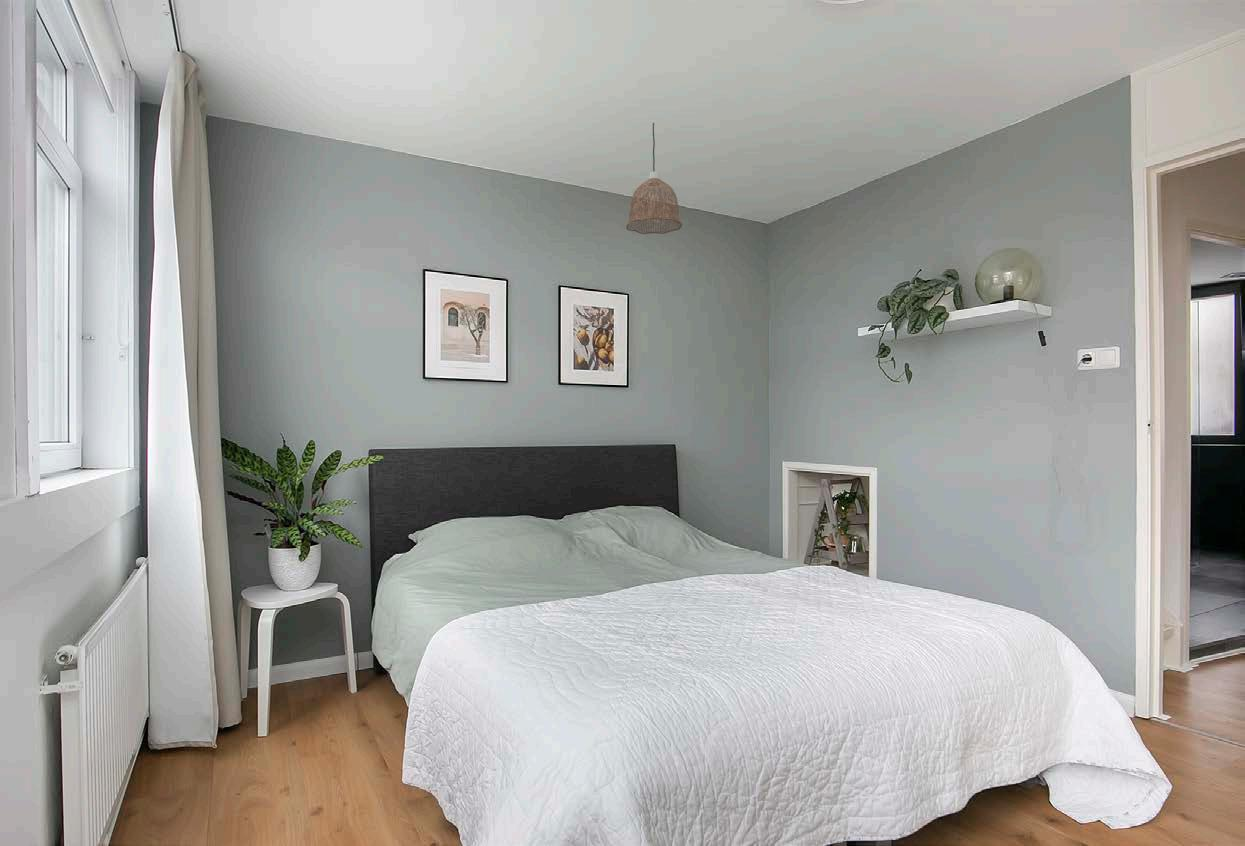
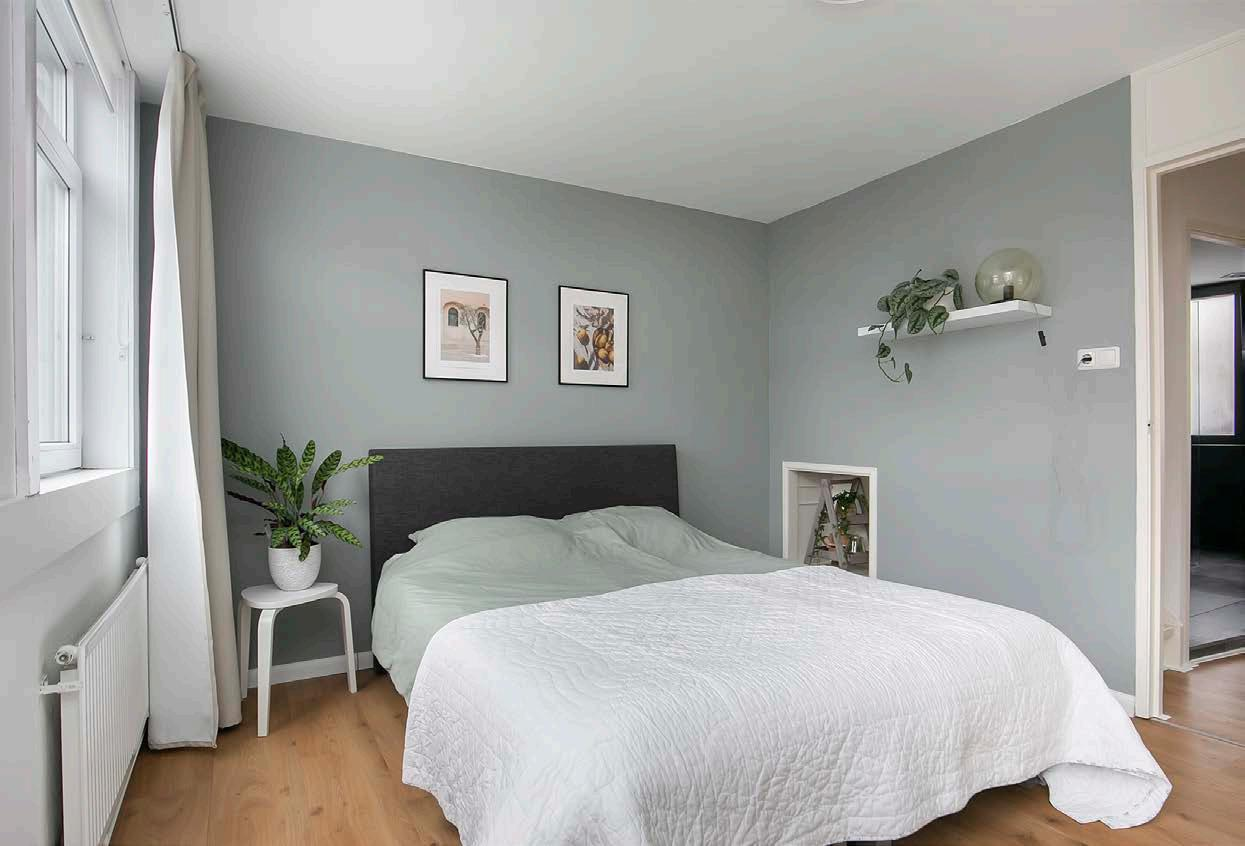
- pendant lamp (653, 175)
